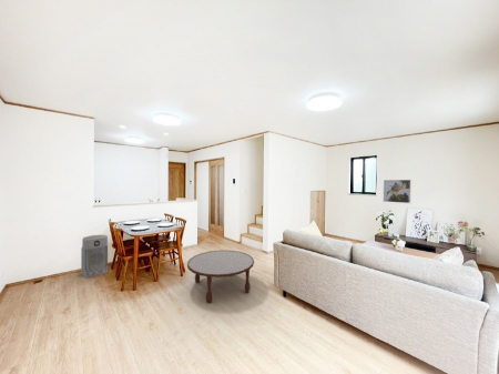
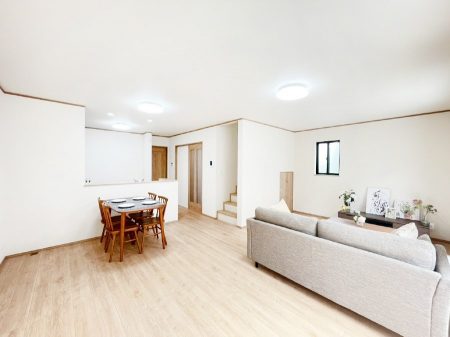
- air purifier (94, 254)
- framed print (396, 191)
- coffee table (221, 273)
